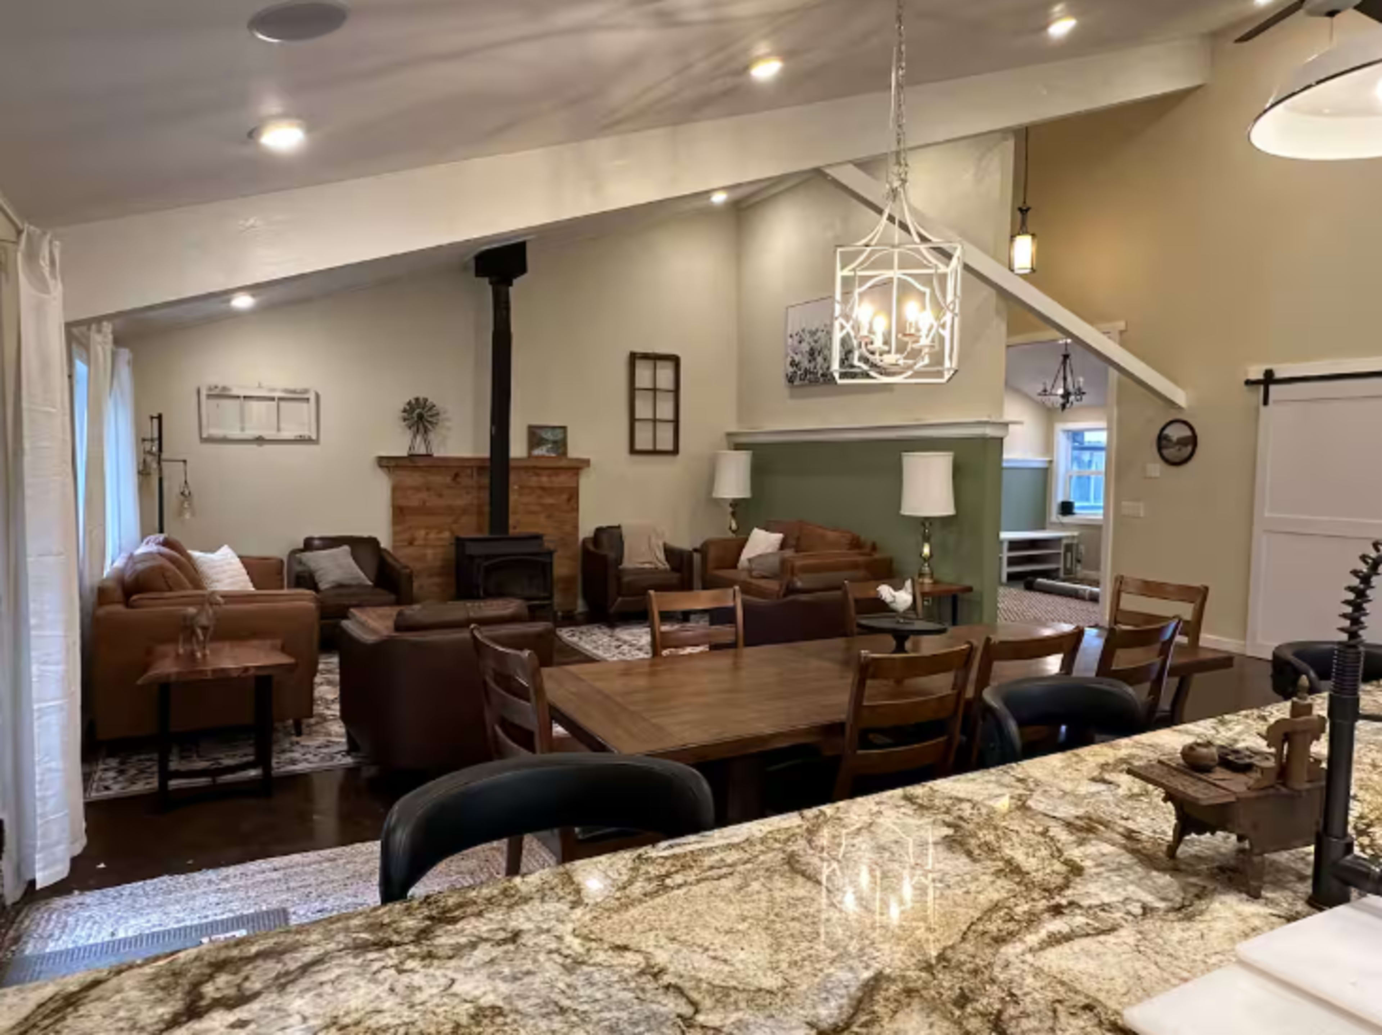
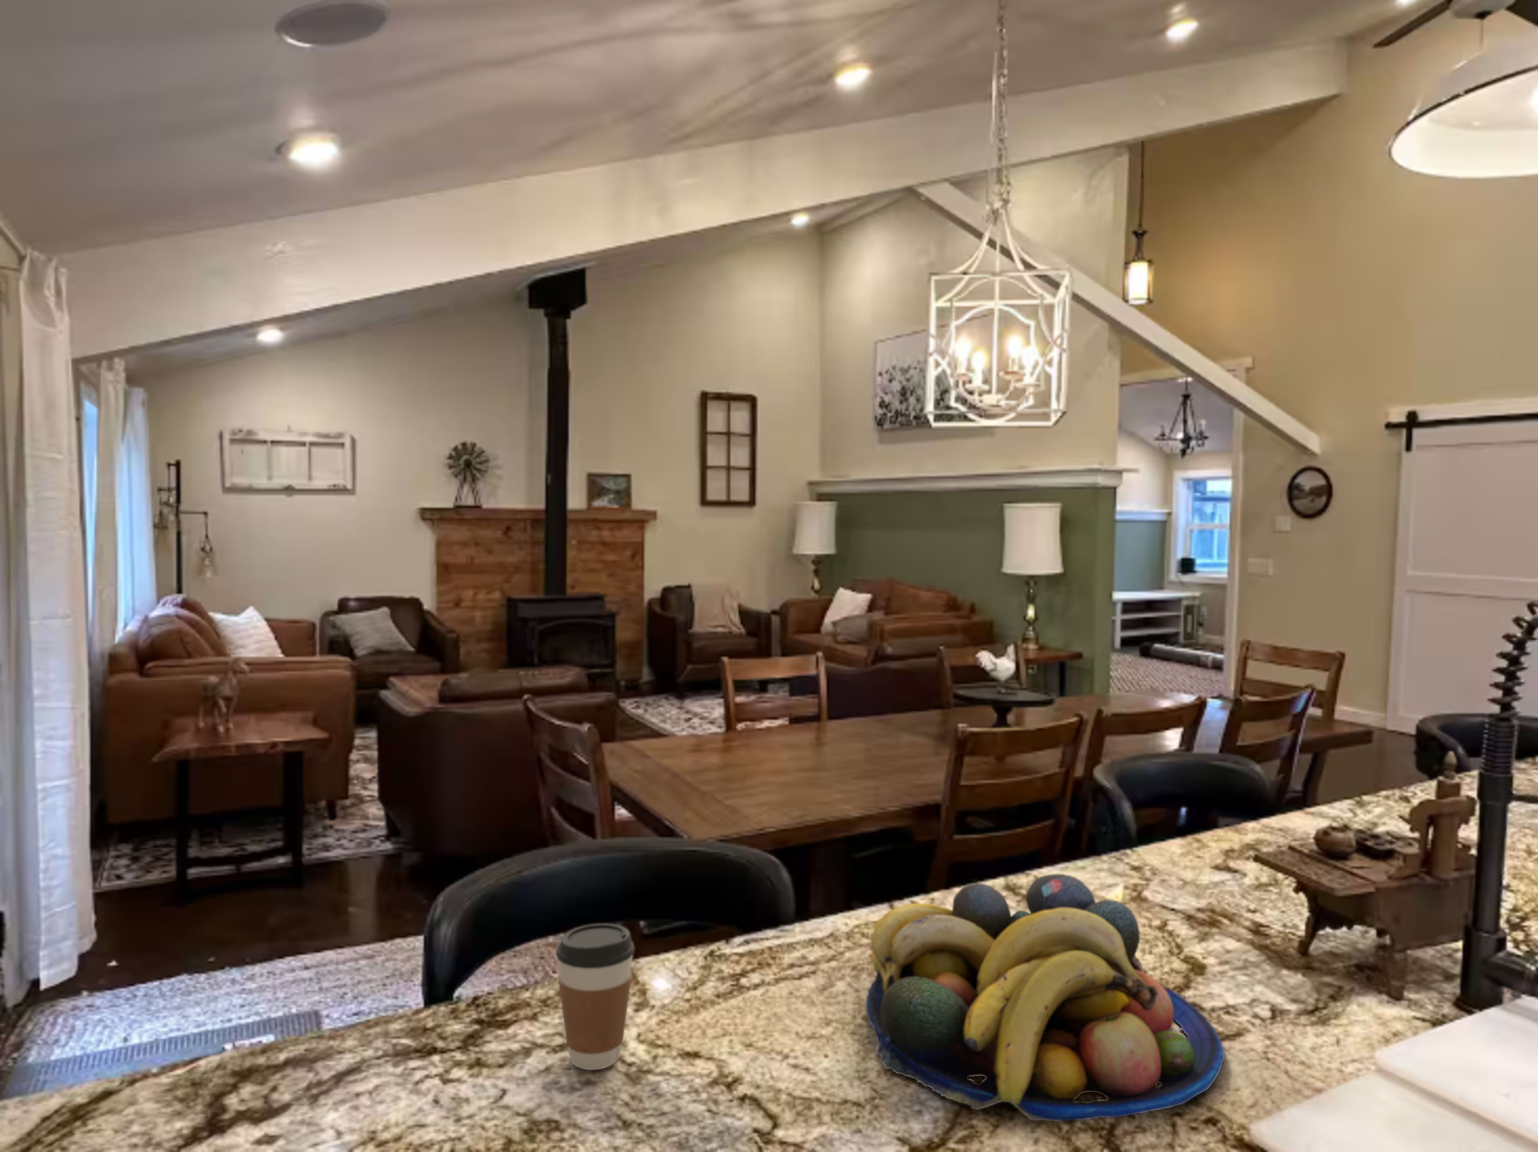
+ coffee cup (595, 996)
+ fruit bowl (1039, 962)
